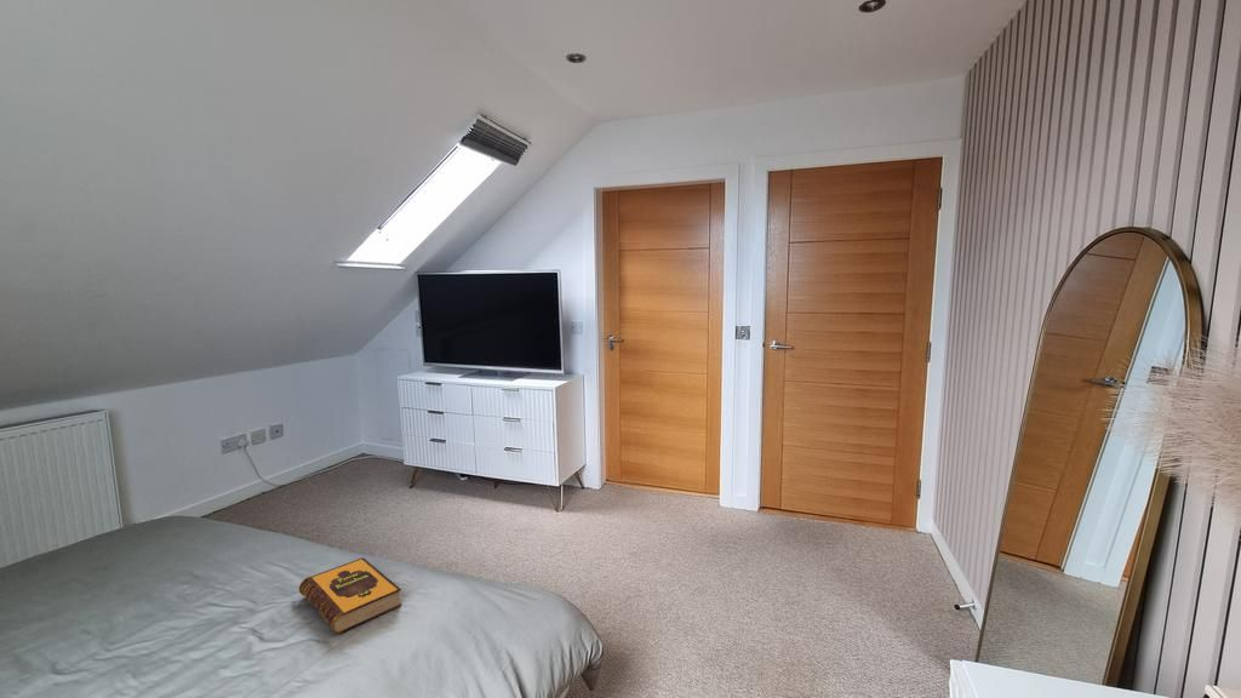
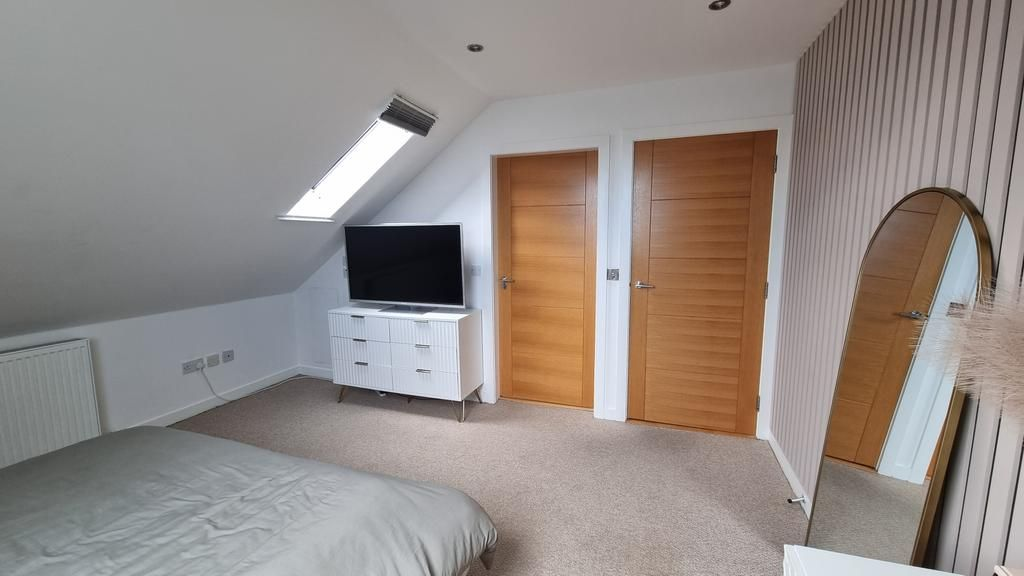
- hardback book (349, 593)
